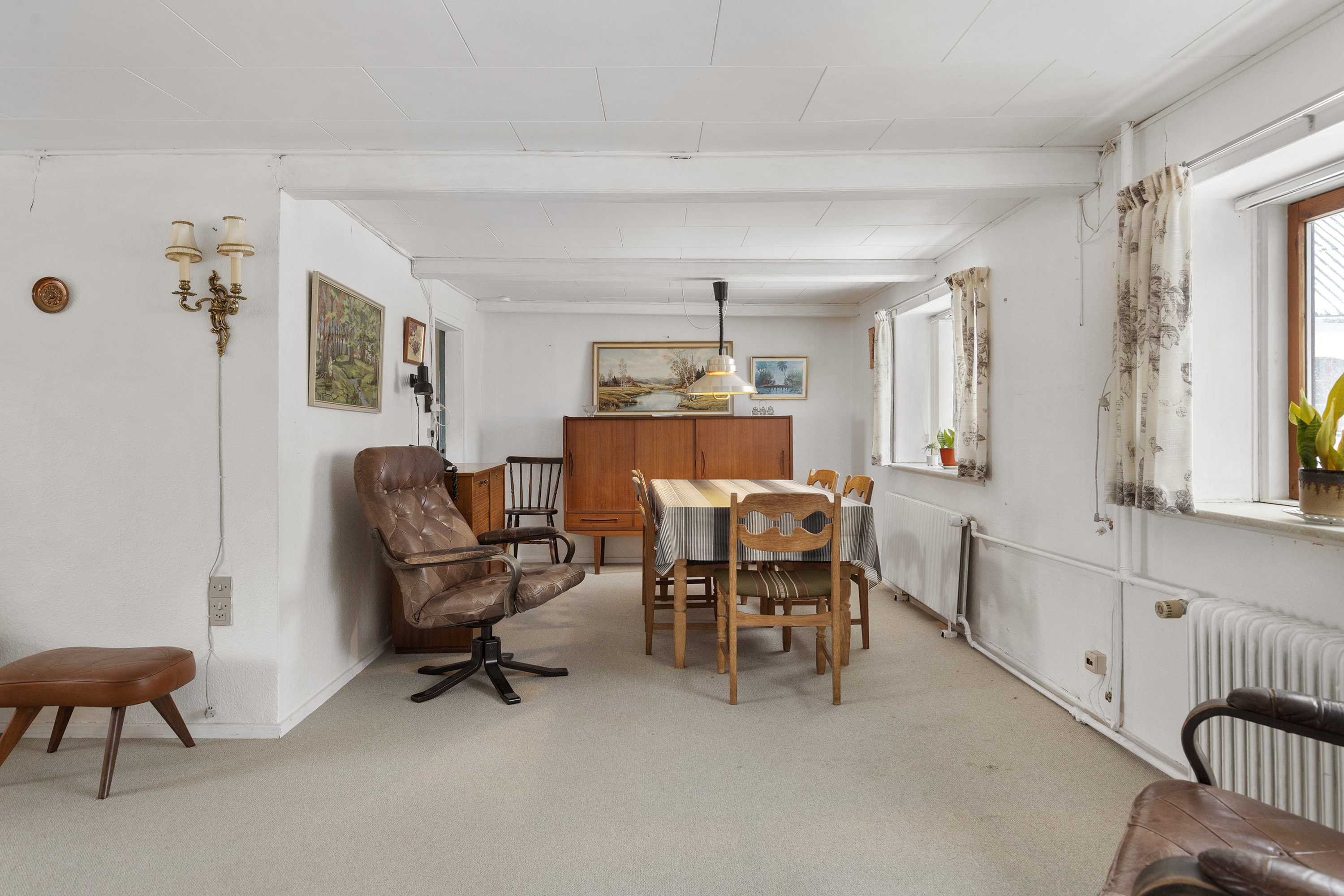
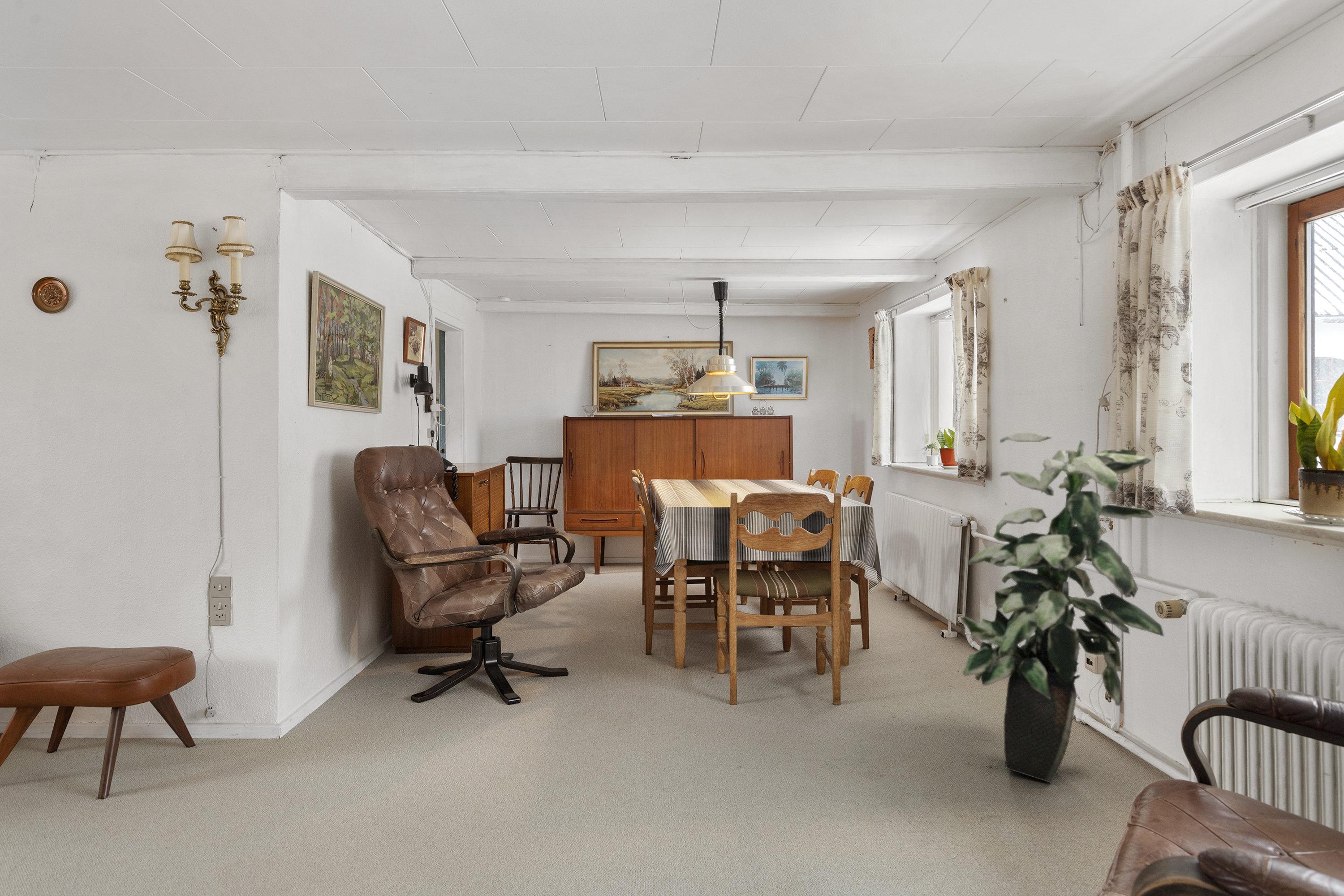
+ indoor plant (1048, 601)
